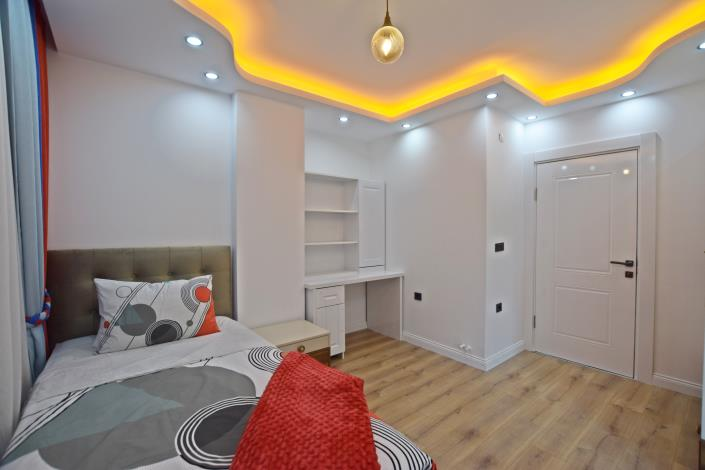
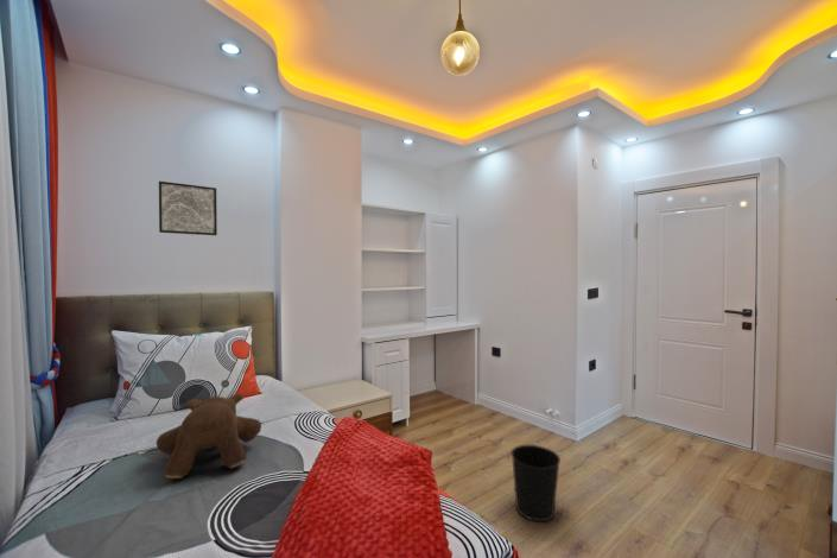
+ wall art (189, 209)
+ wastebasket (534, 482)
+ teddy bear (211, 425)
